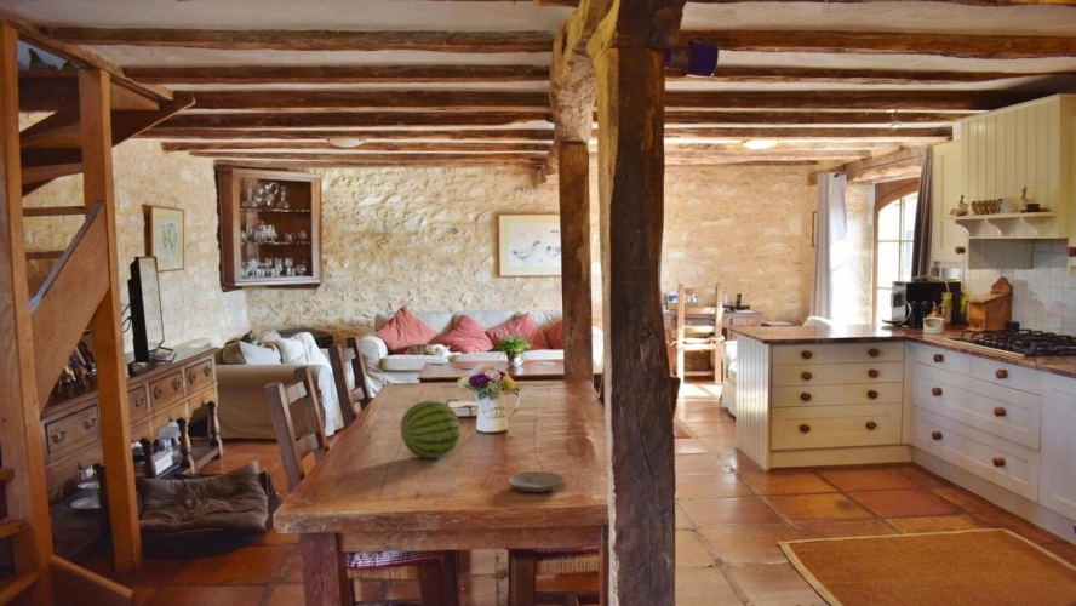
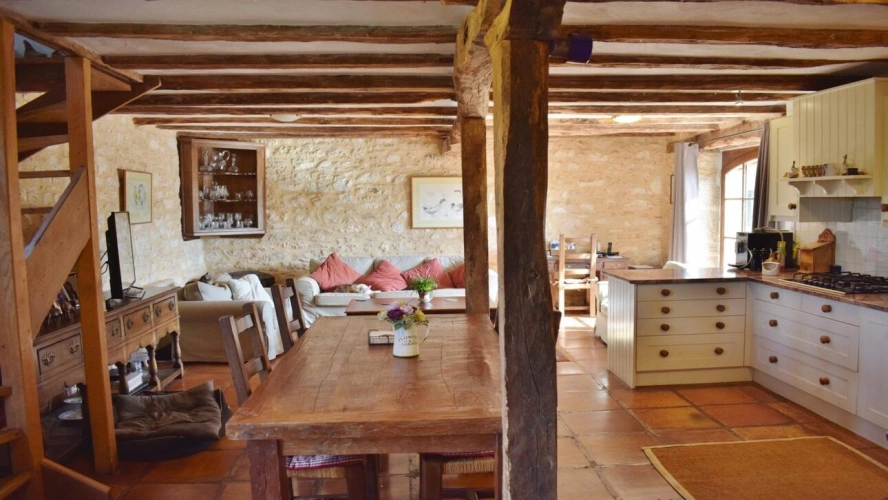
- plate (536, 482)
- fruit (430, 428)
